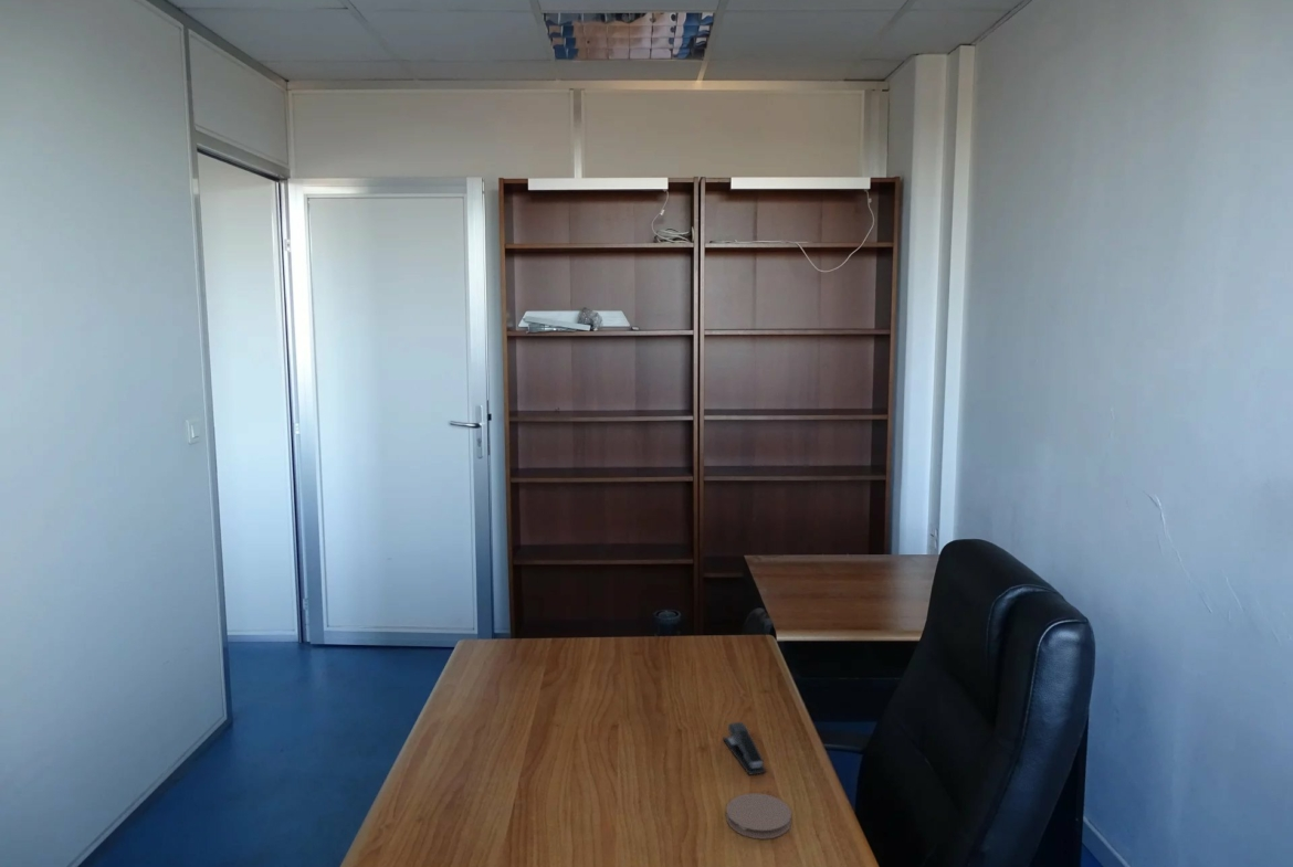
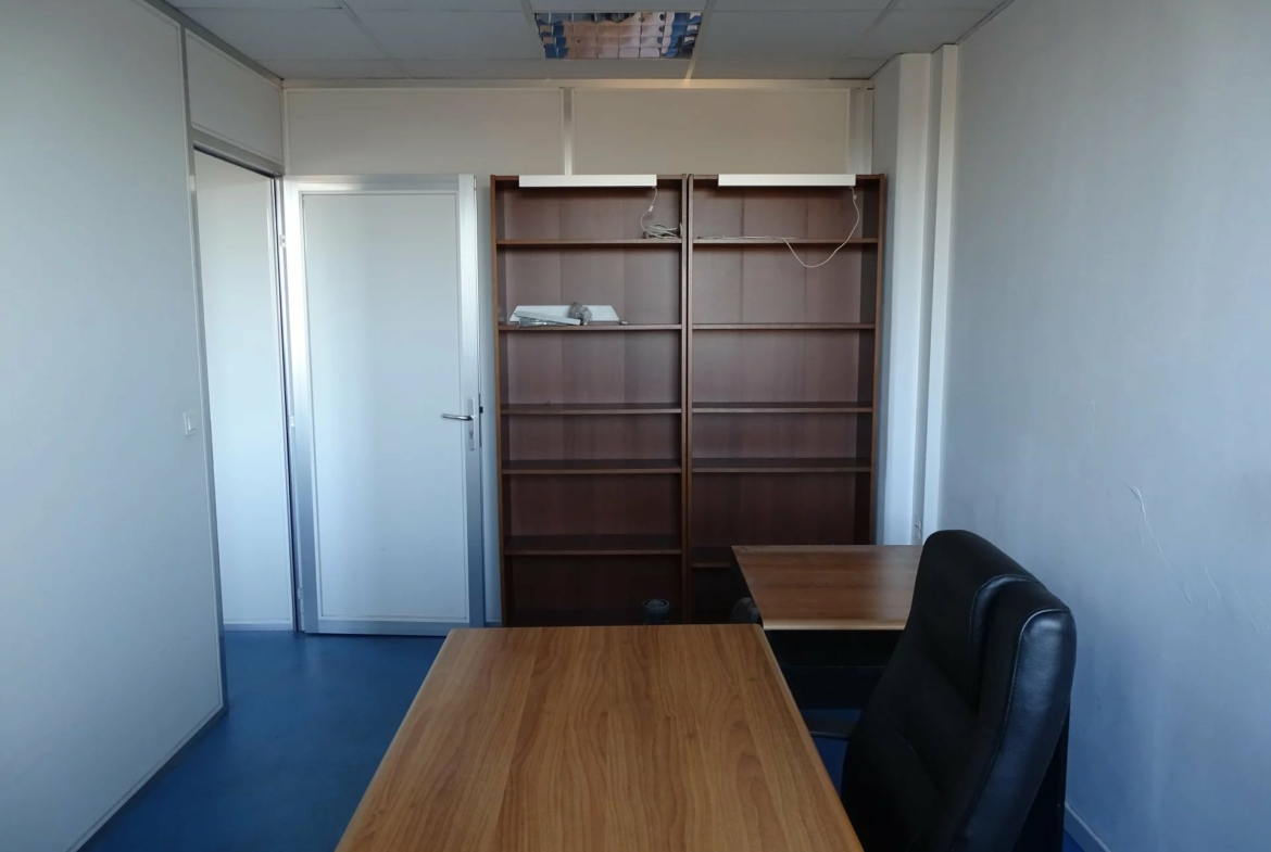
- coaster (758, 815)
- stapler (744, 744)
